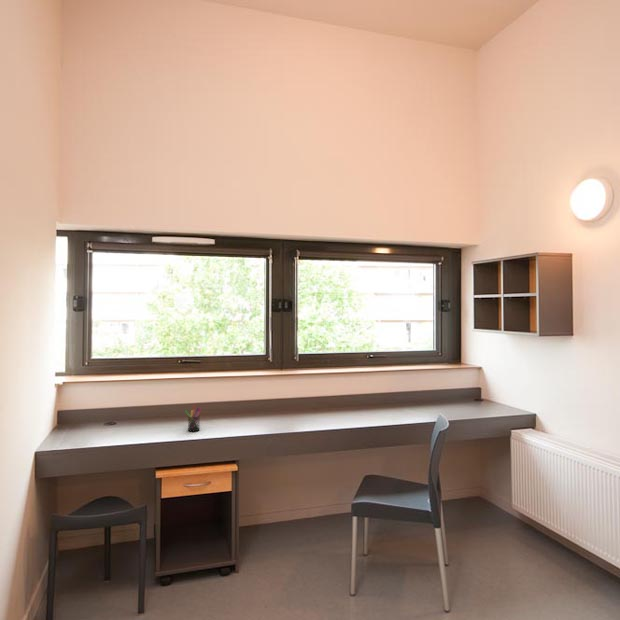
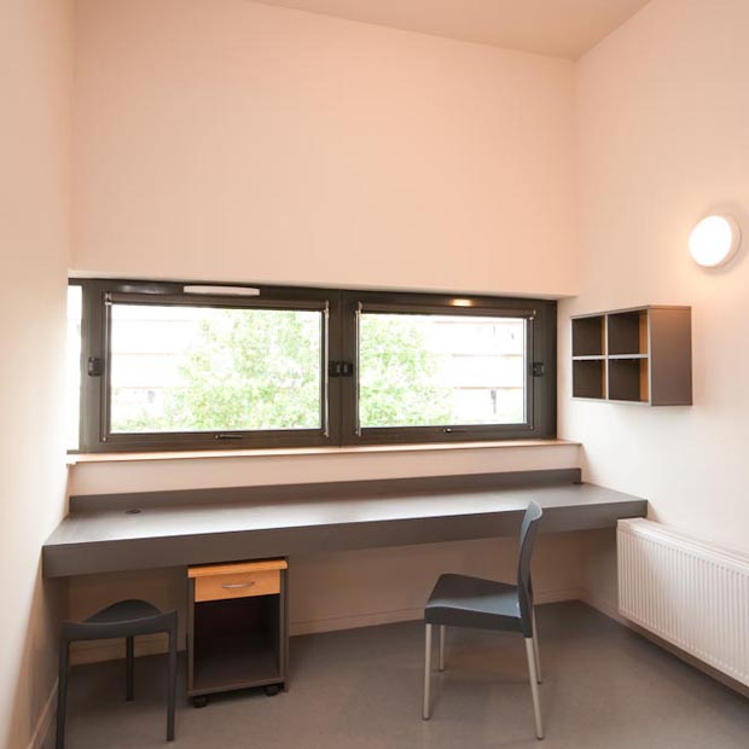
- pen holder (192, 417)
